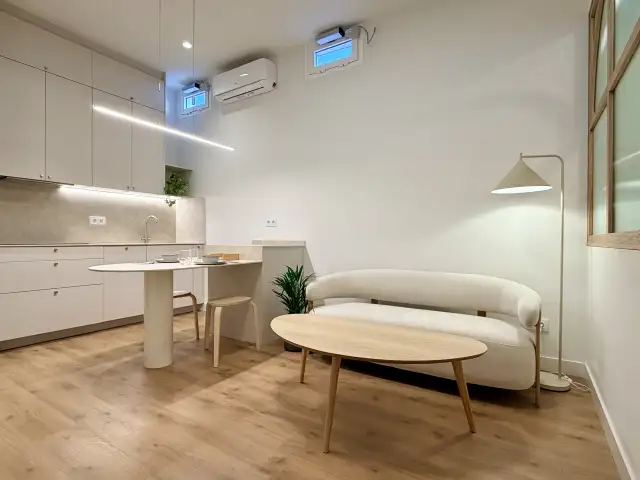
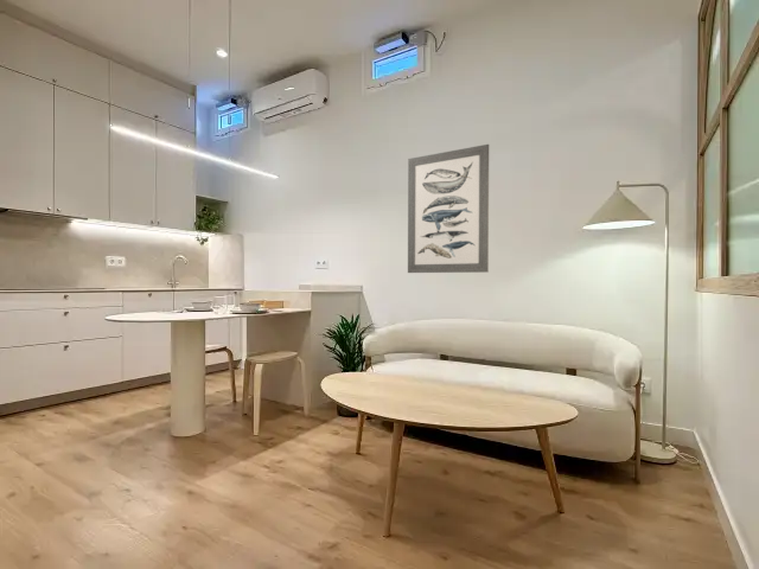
+ wall art (446, 212)
